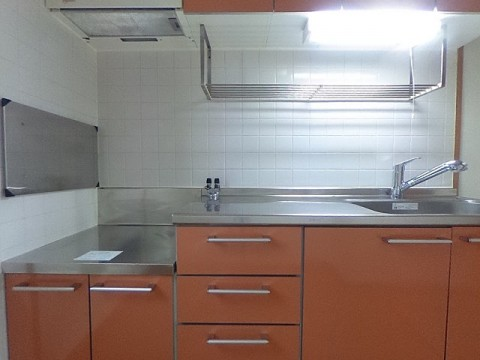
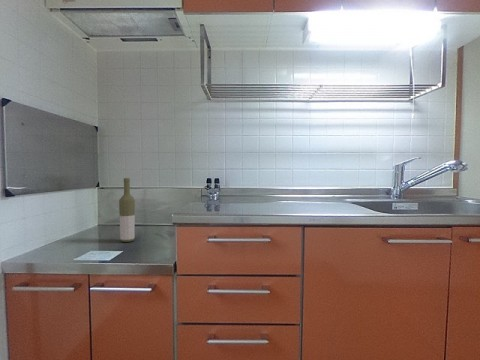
+ bottle (127, 209)
